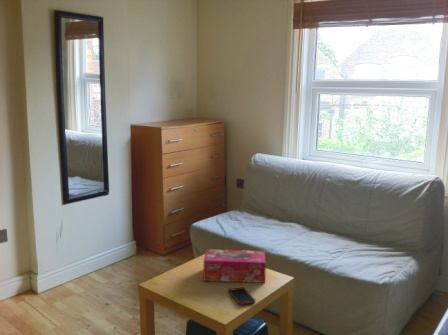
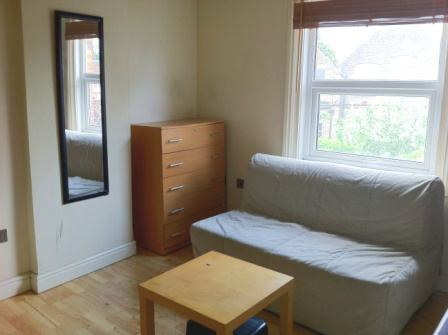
- cell phone (241, 295)
- tissue box (234, 265)
